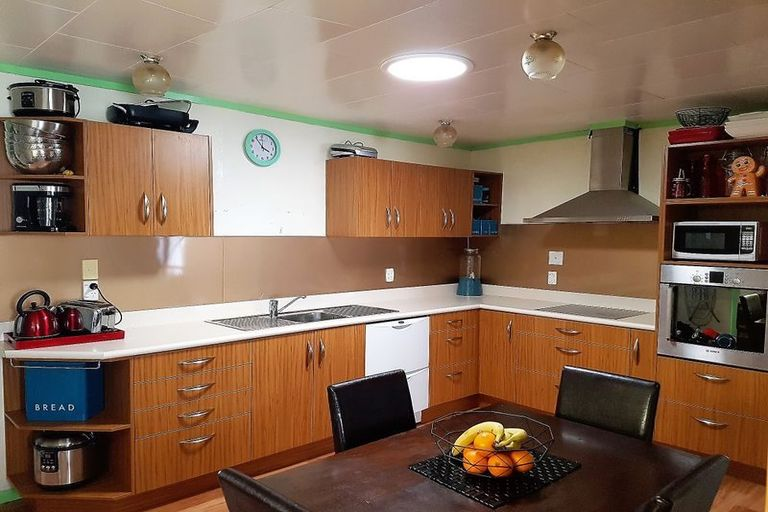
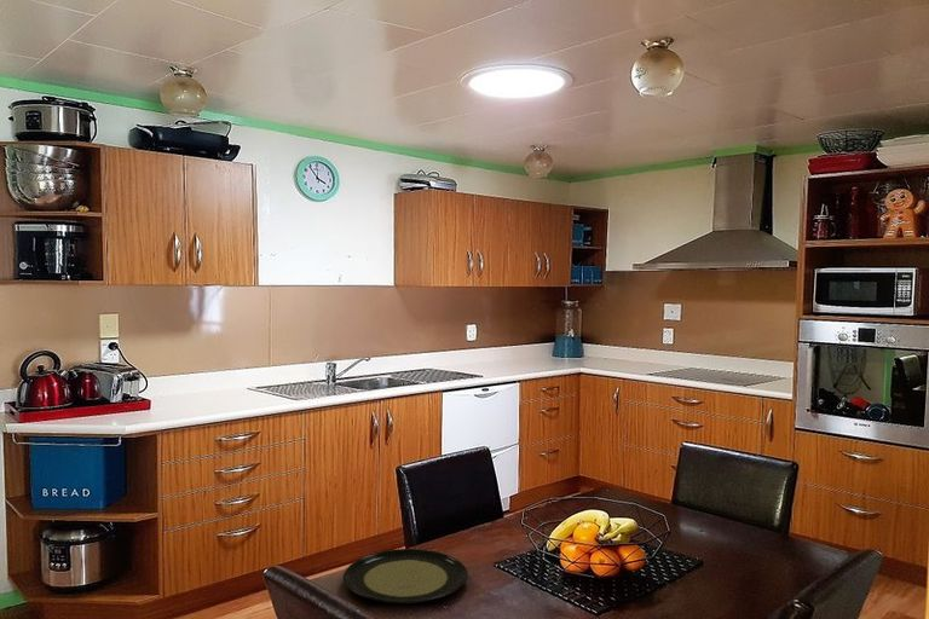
+ plate (405, 577)
